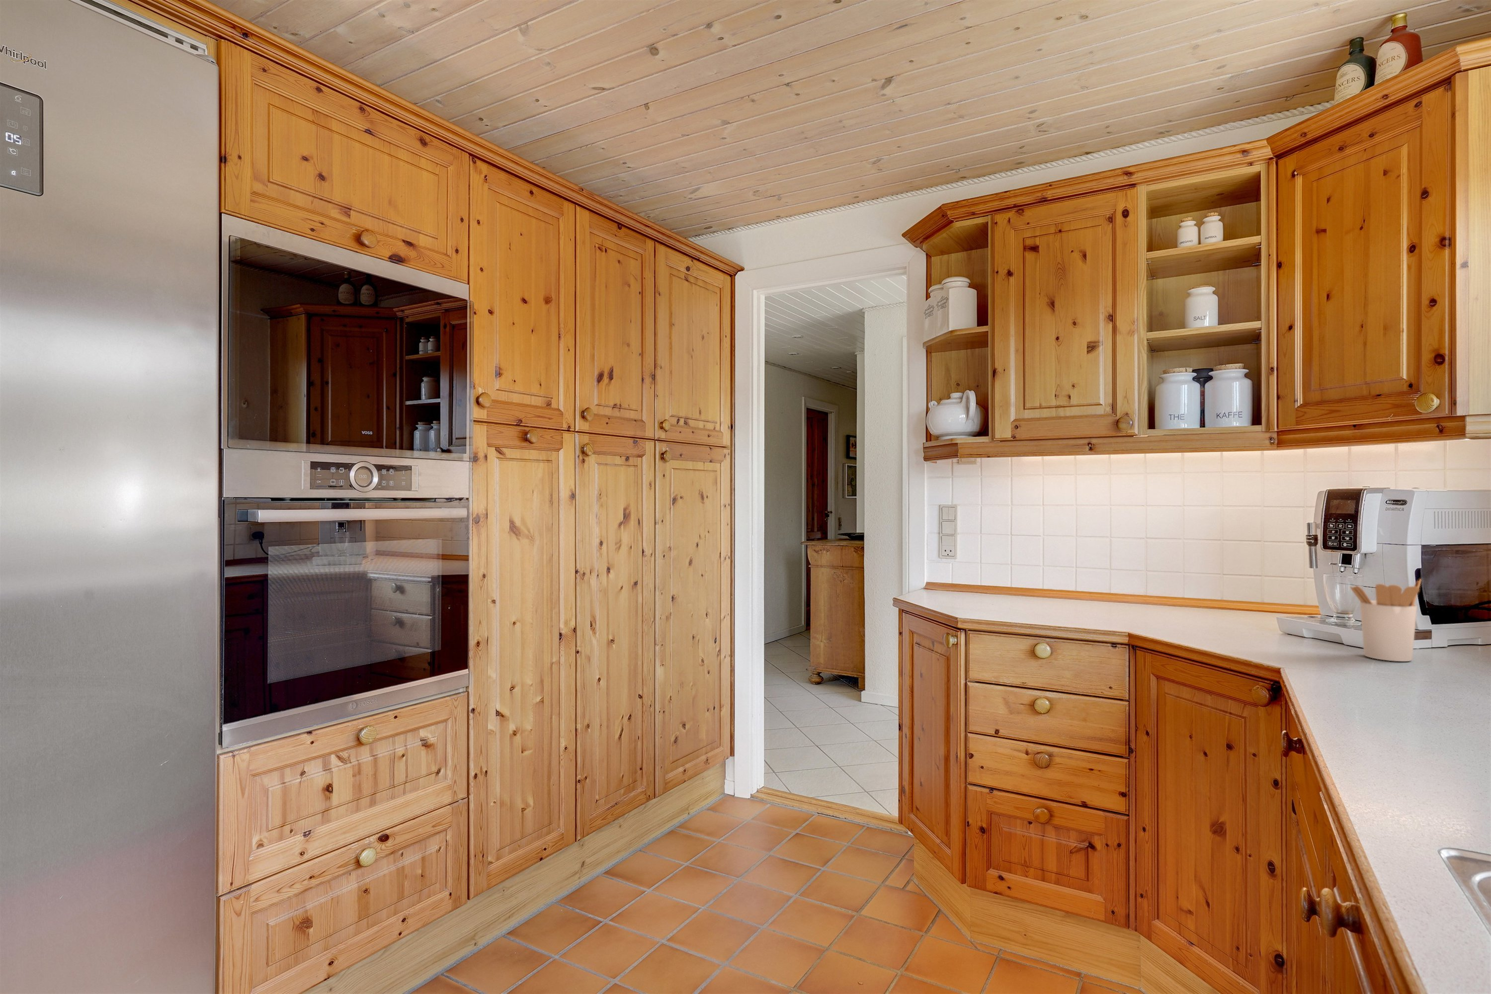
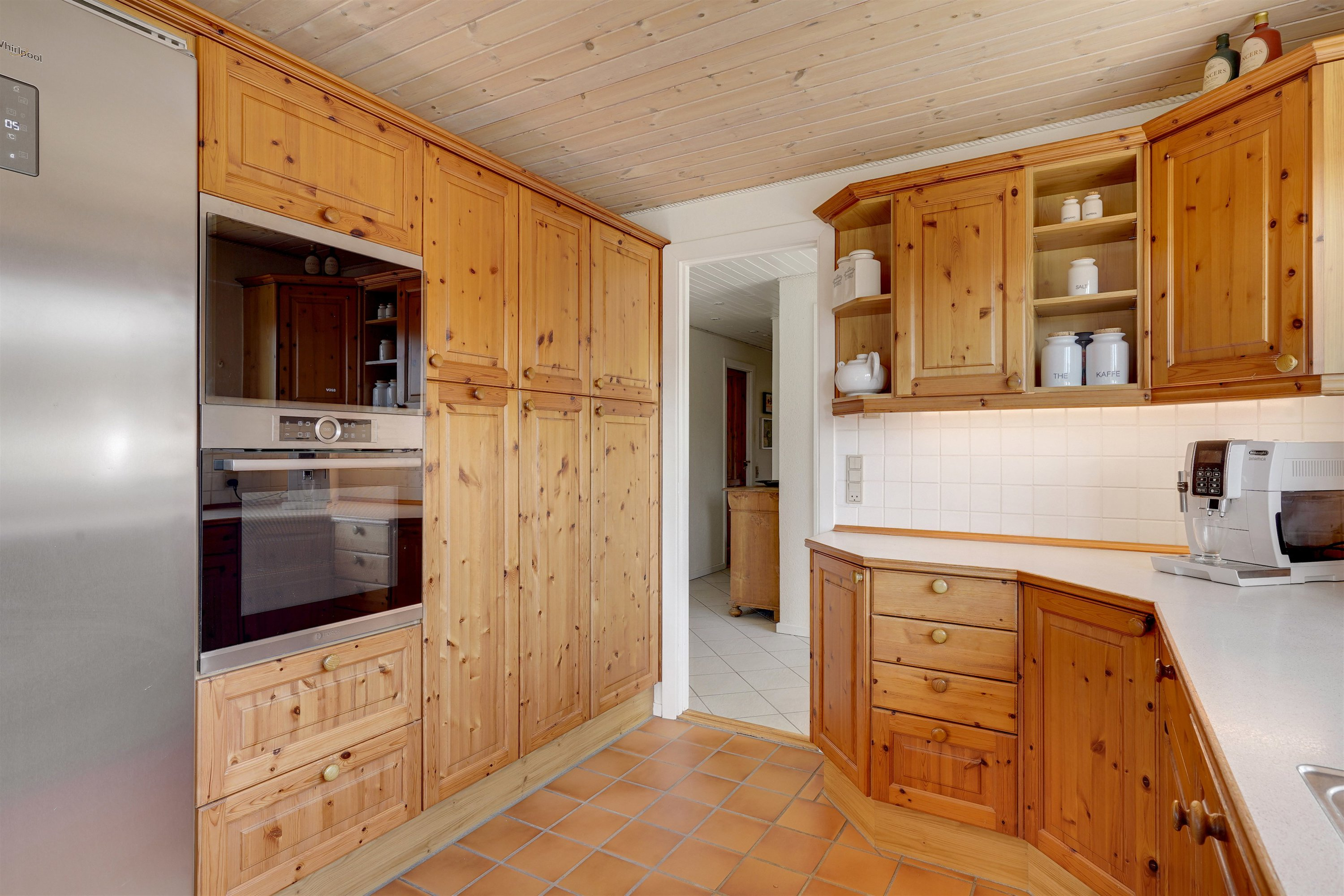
- utensil holder (1391, 619)
